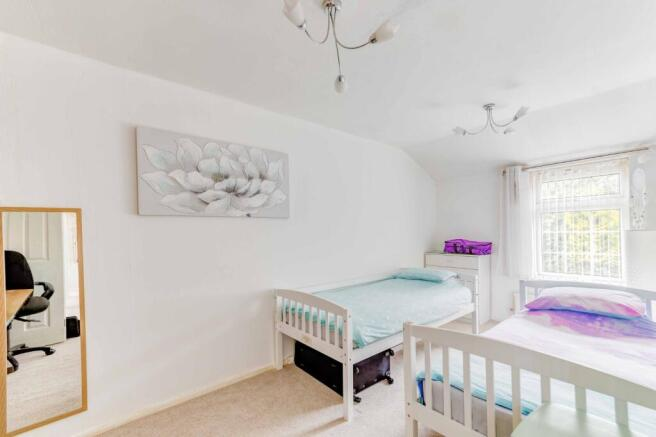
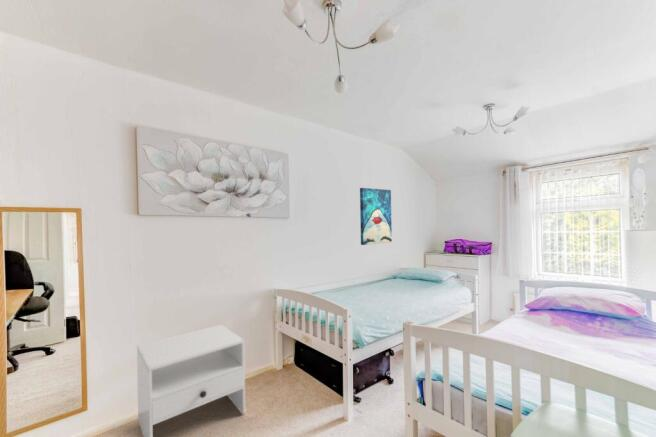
+ nightstand (192, 380)
+ wall art (376, 216)
